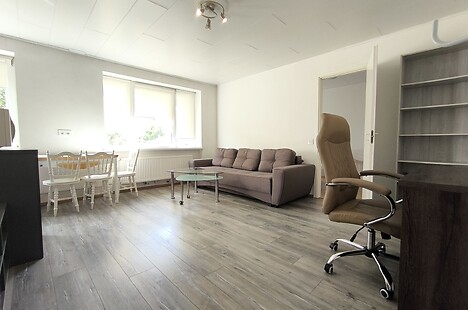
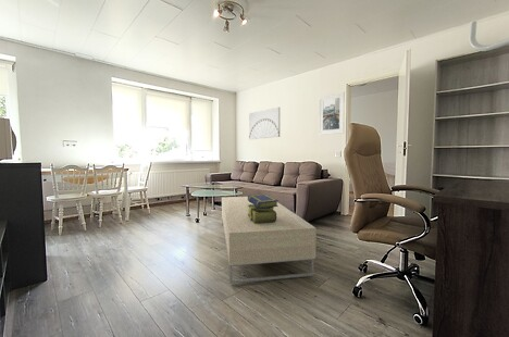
+ stack of books (262, 208)
+ coffee table (257, 225)
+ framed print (331, 114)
+ wall art (263, 124)
